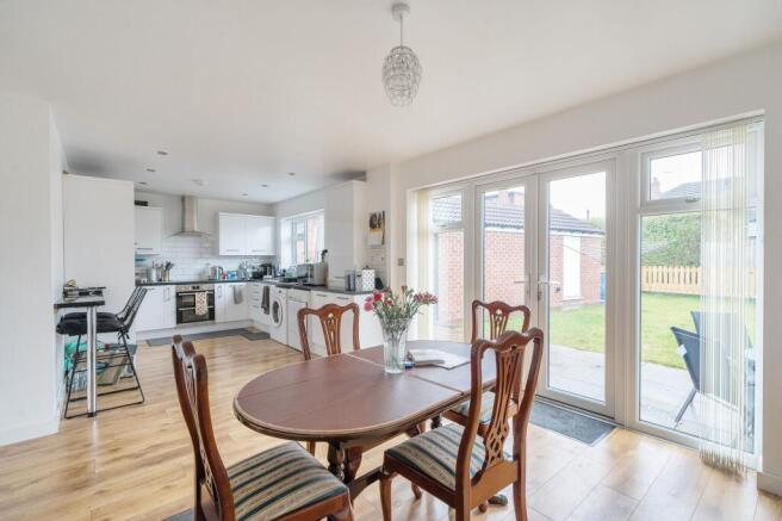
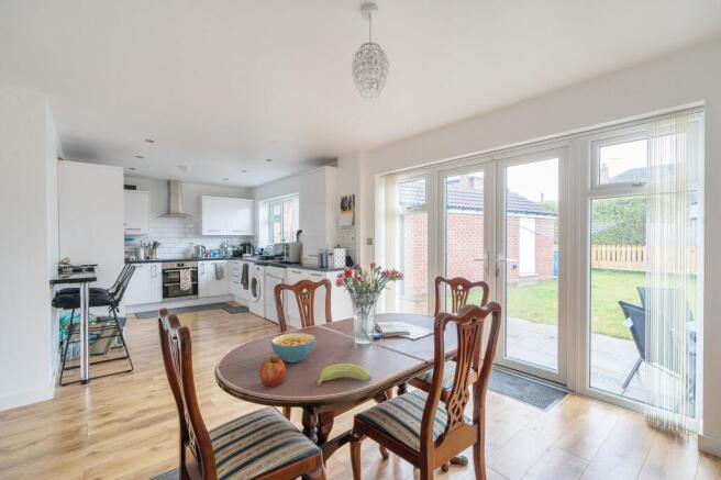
+ banana (341, 375)
+ fruit (273, 370)
+ cereal bowl (293, 349)
